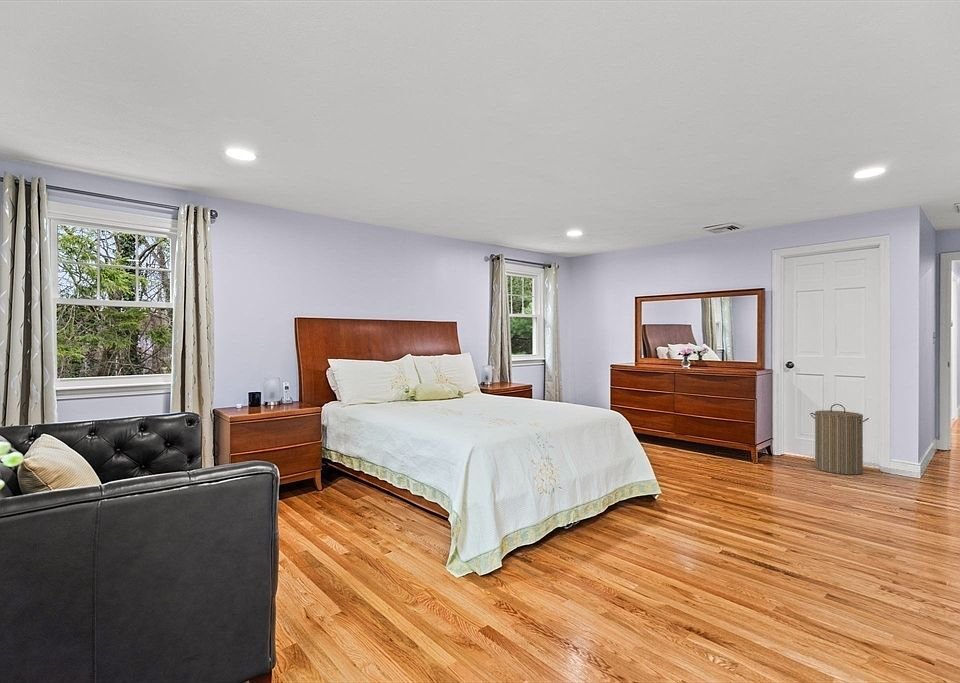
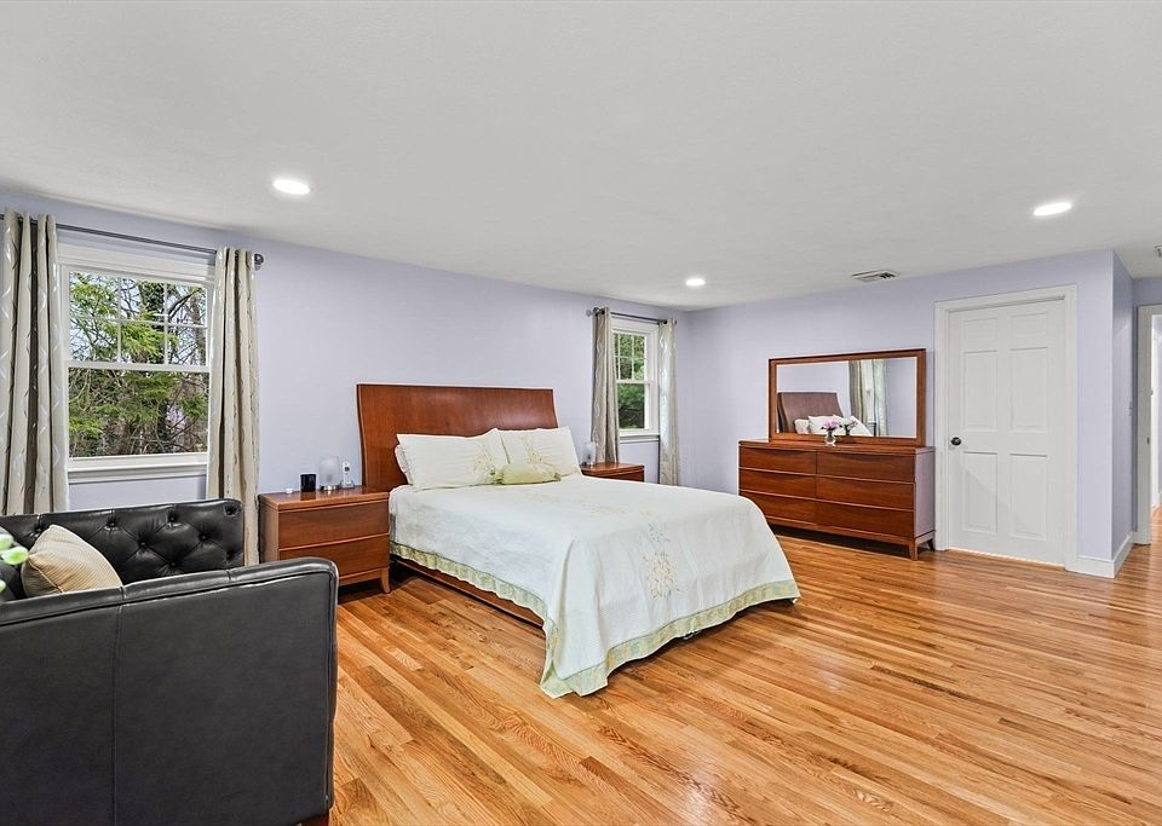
- laundry hamper (838, 436)
